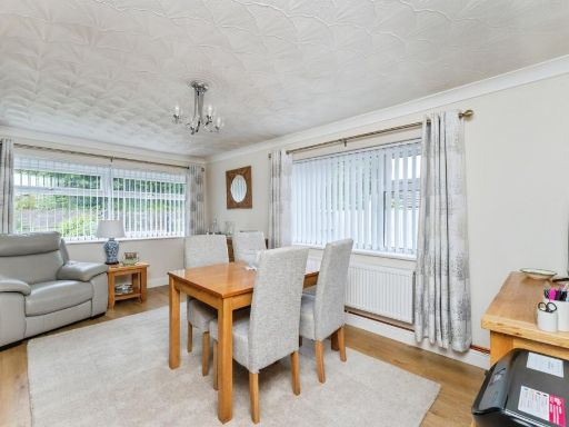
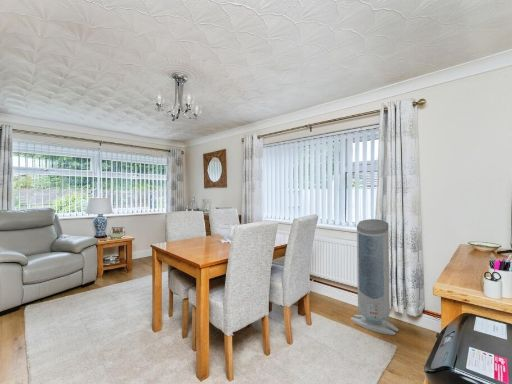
+ air purifier (372, 272)
